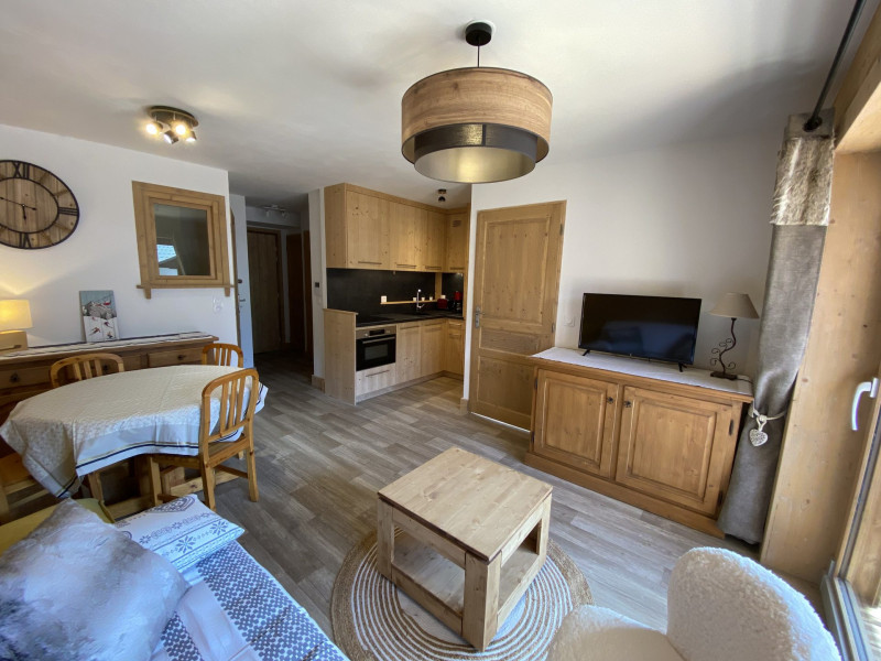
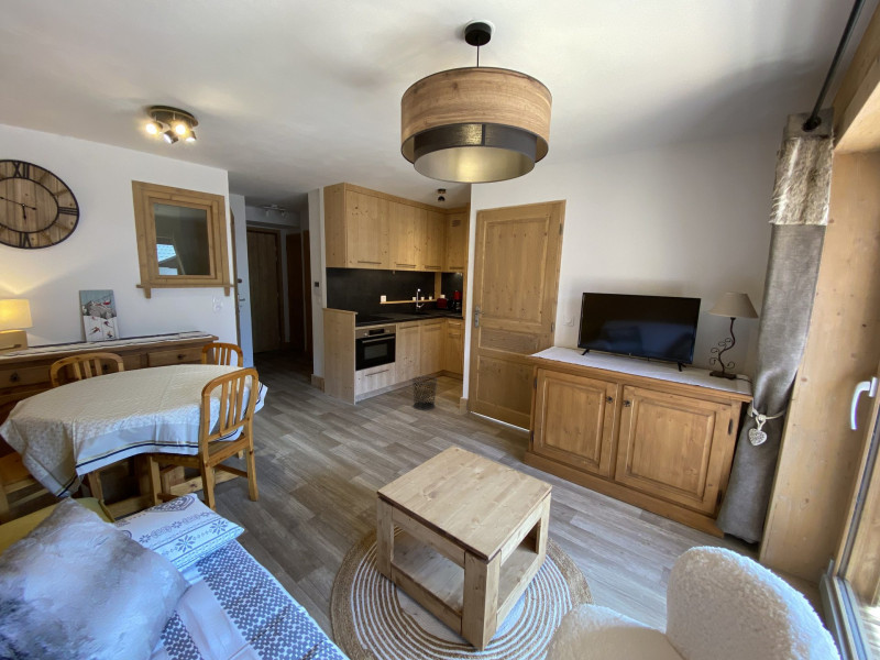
+ waste bin (424, 393)
